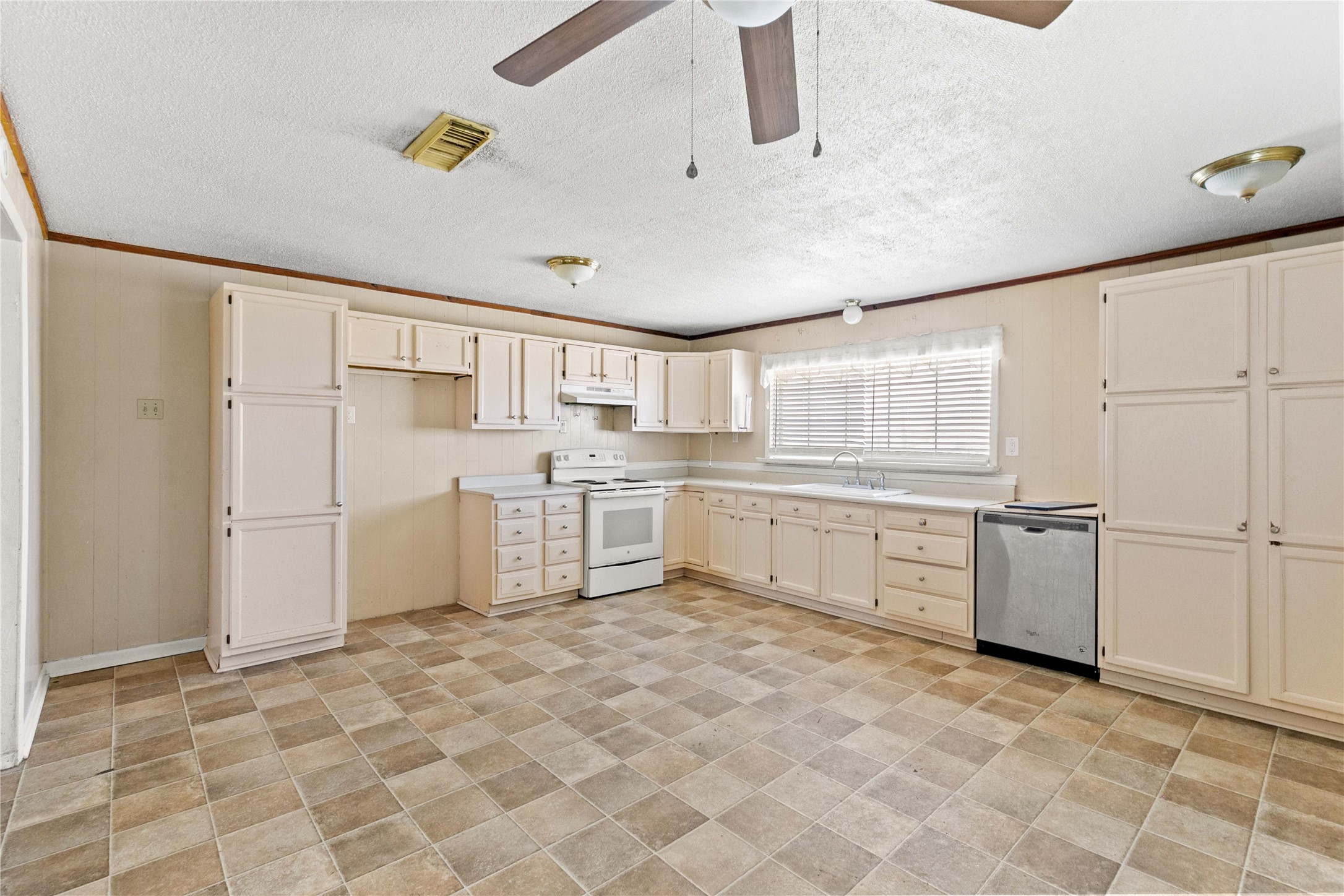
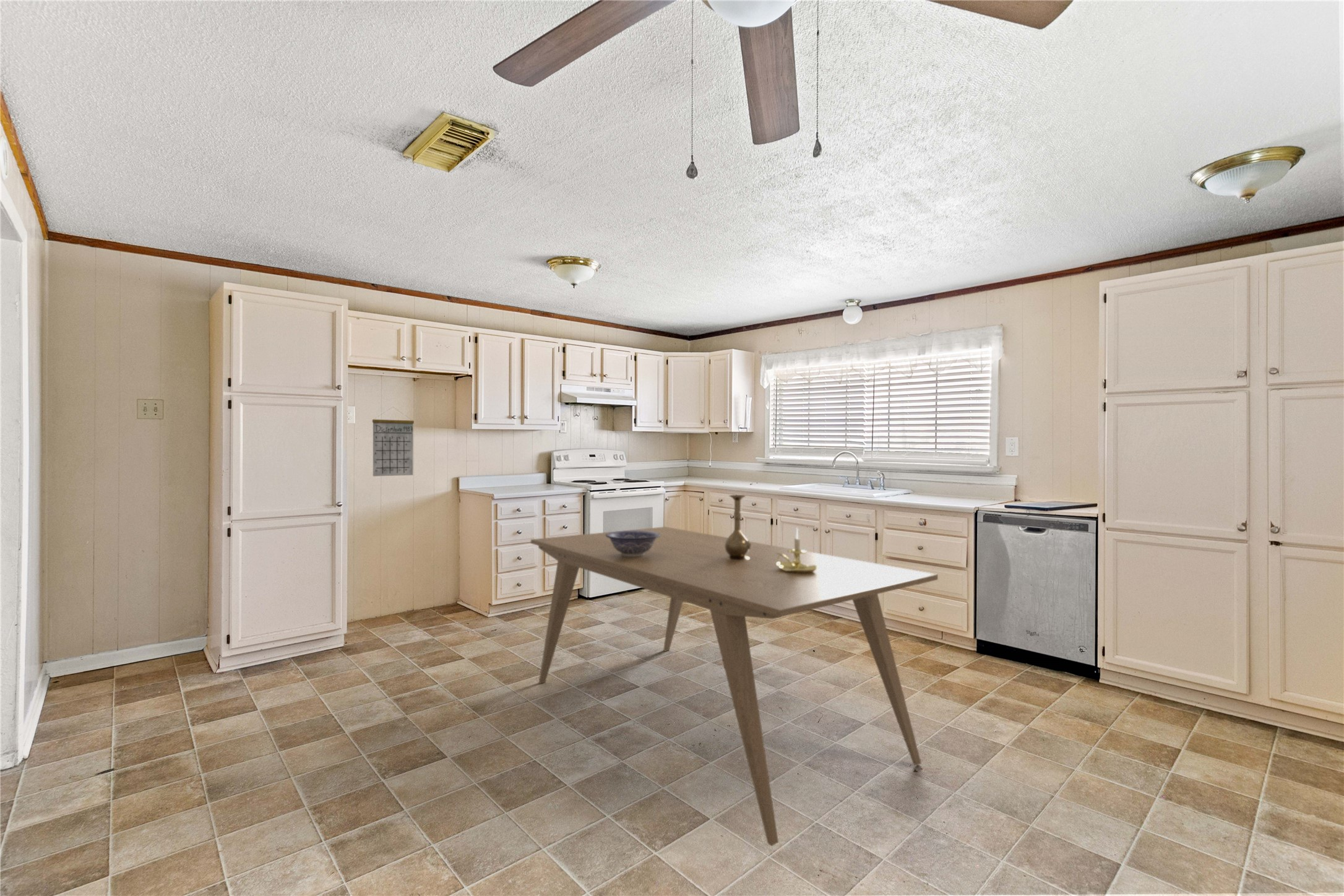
+ decorative bowl (632, 544)
+ dining table (715, 632)
+ candle holder (795, 548)
+ calendar (393, 441)
+ vase (737, 526)
